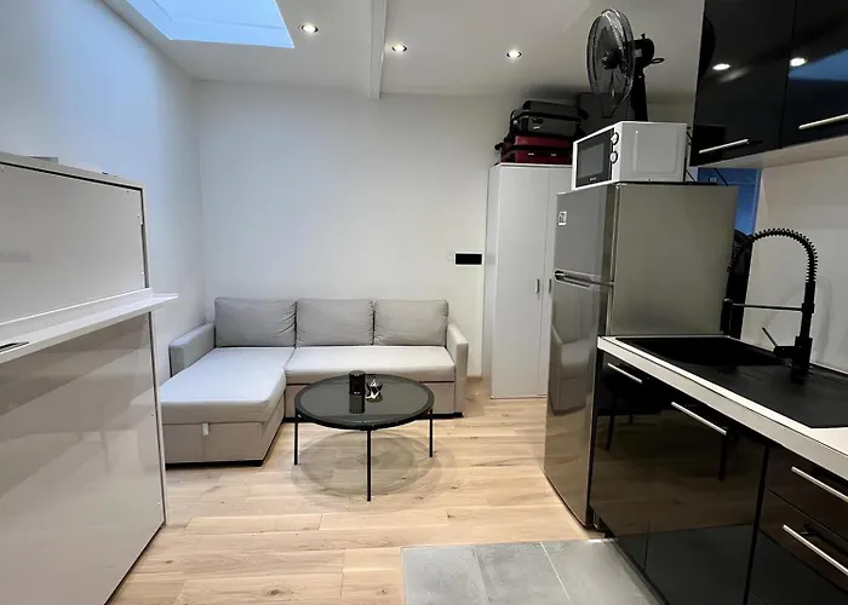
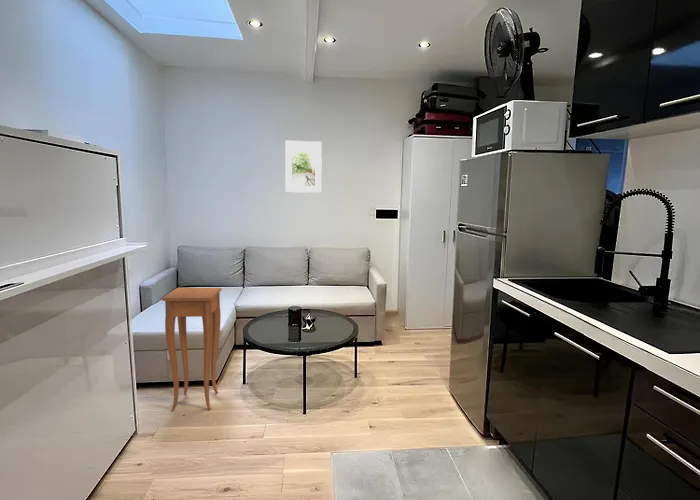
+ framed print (303, 167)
+ side table (186, 348)
